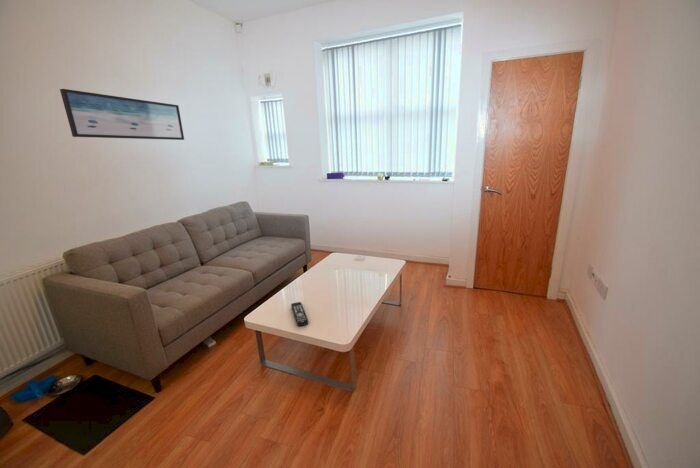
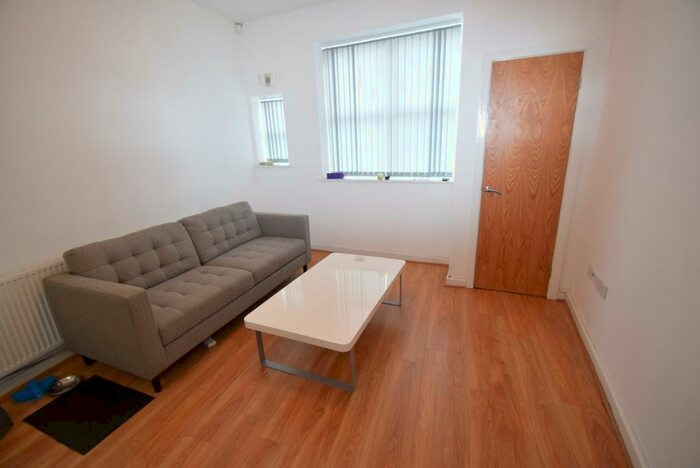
- wall art (132, 118)
- remote control (299, 313)
